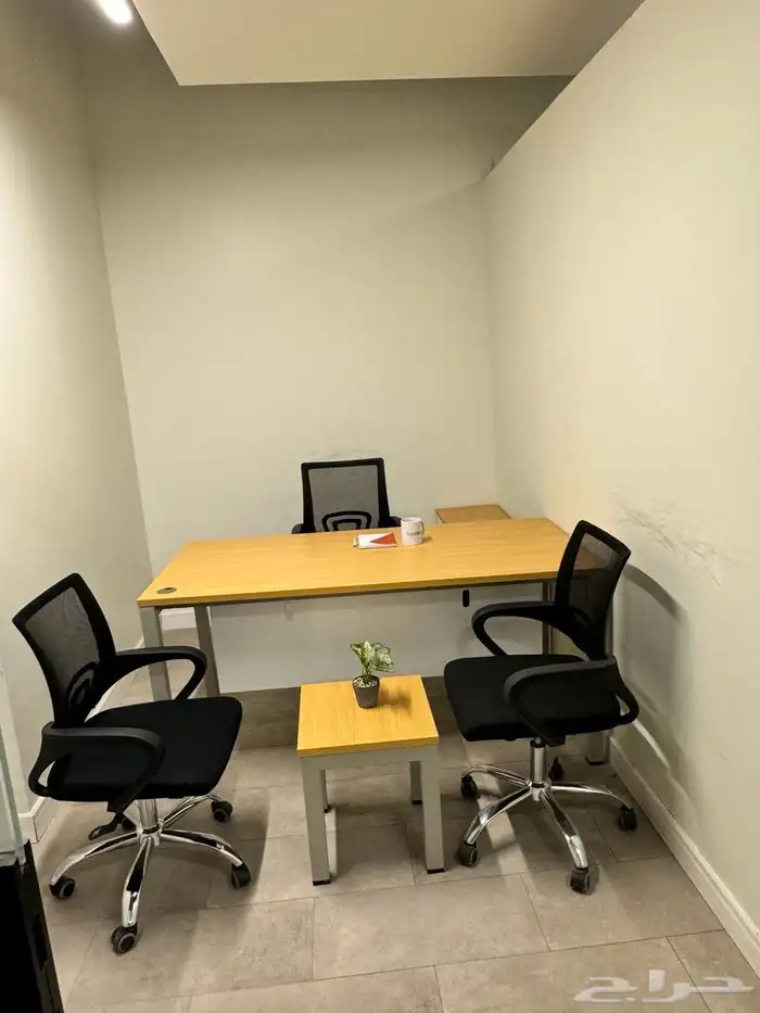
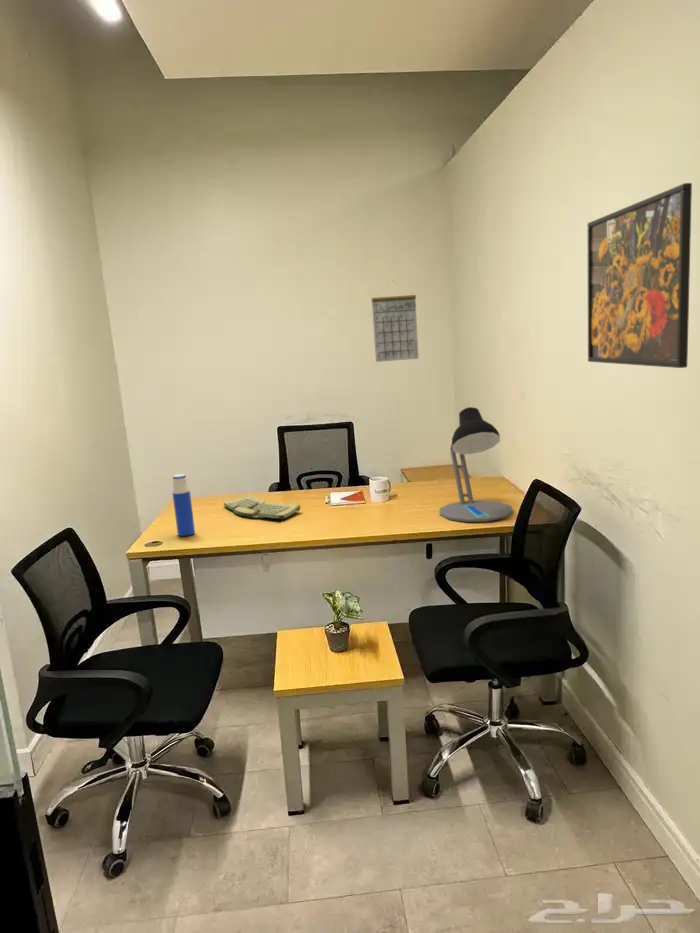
+ desk lamp (470, 453)
+ water bottle (182, 504)
+ computer keyboard (259, 507)
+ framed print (631, 286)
+ calendar (395, 321)
